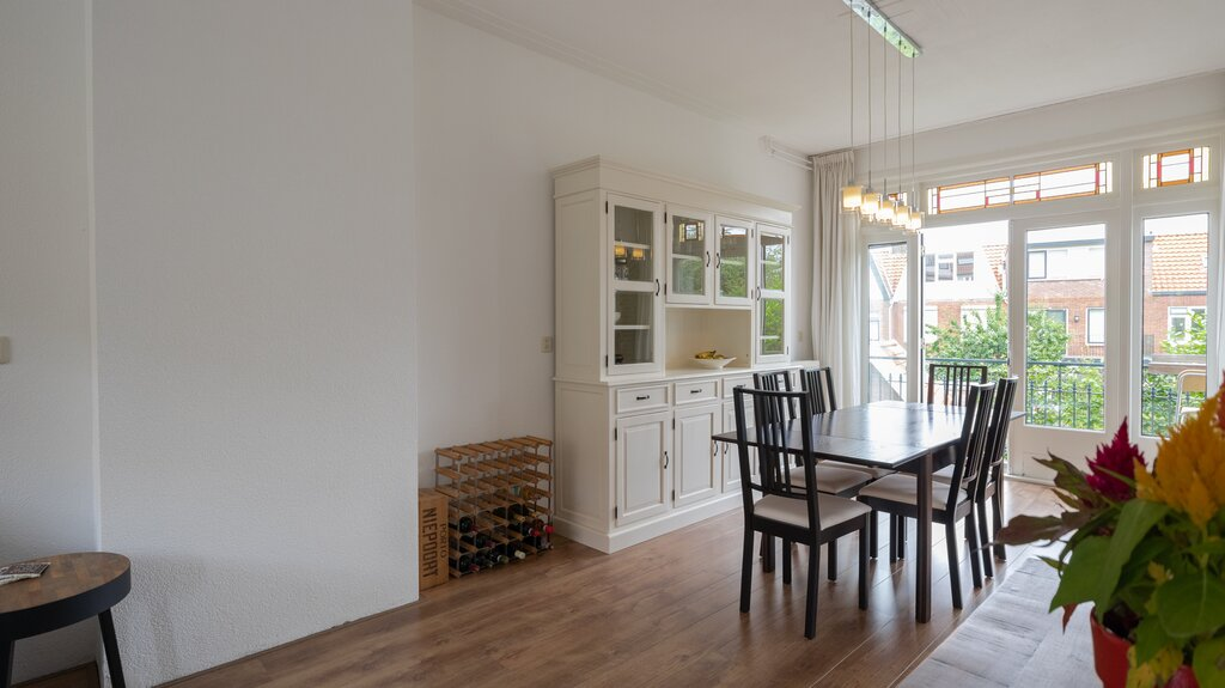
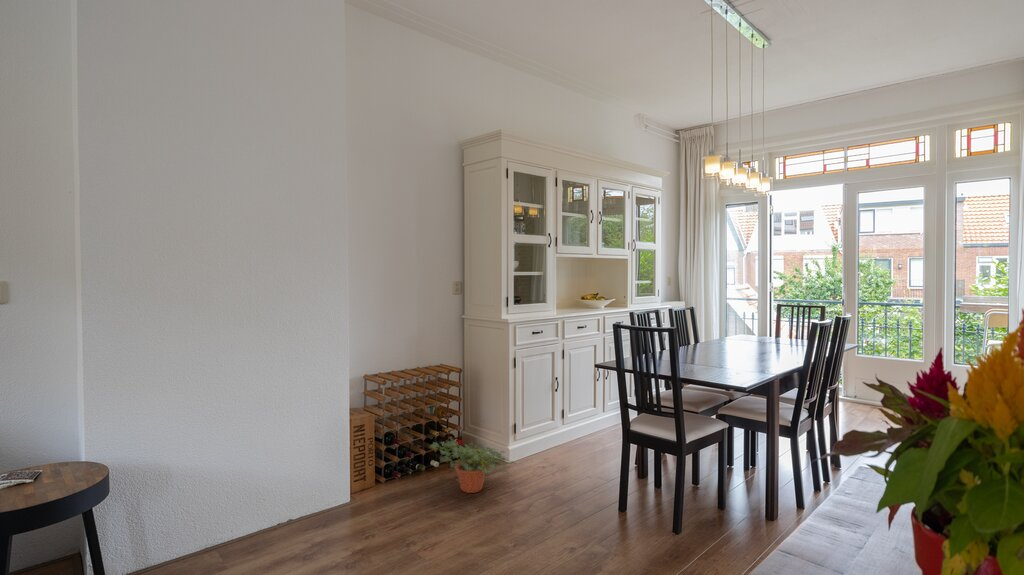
+ potted plant (474, 463)
